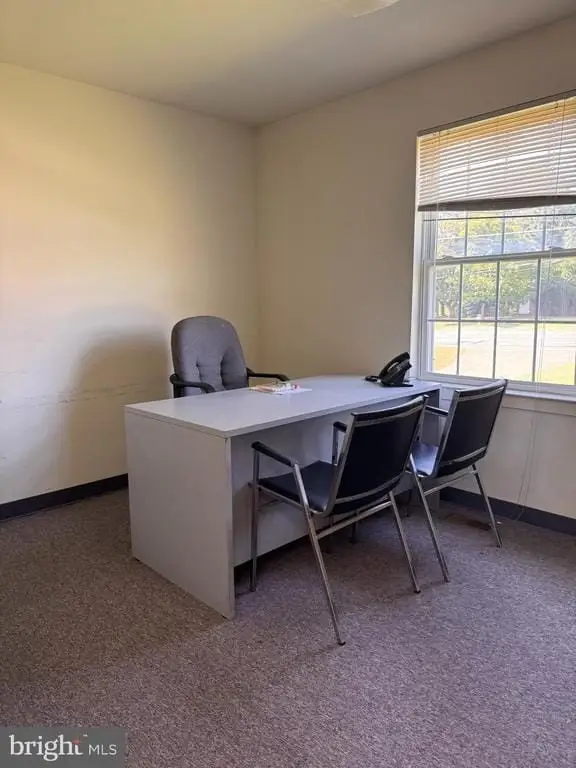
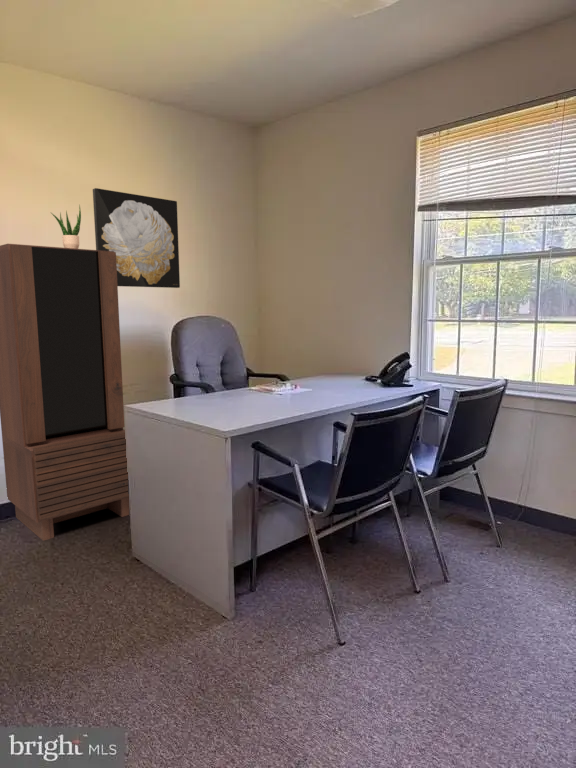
+ wall art (139, 241)
+ bookcase (65, 387)
+ potted plant (70, 227)
